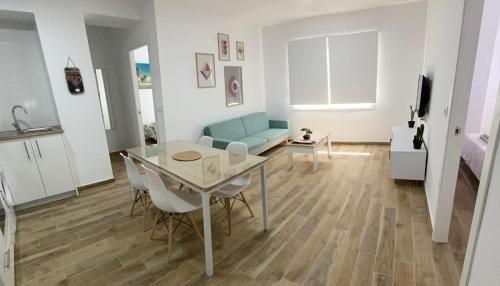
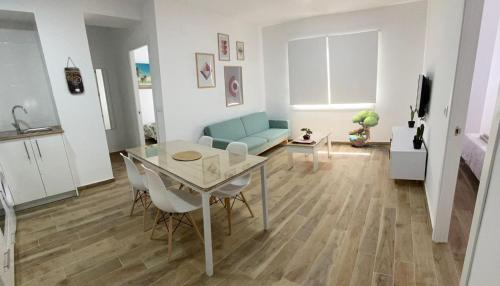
+ decorative tree (363, 128)
